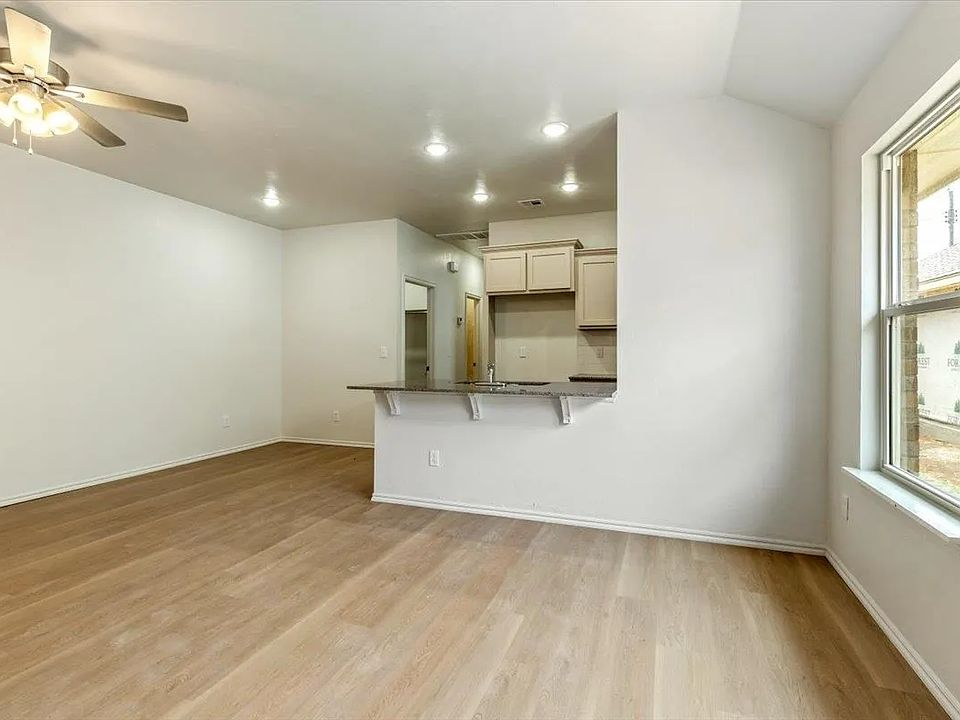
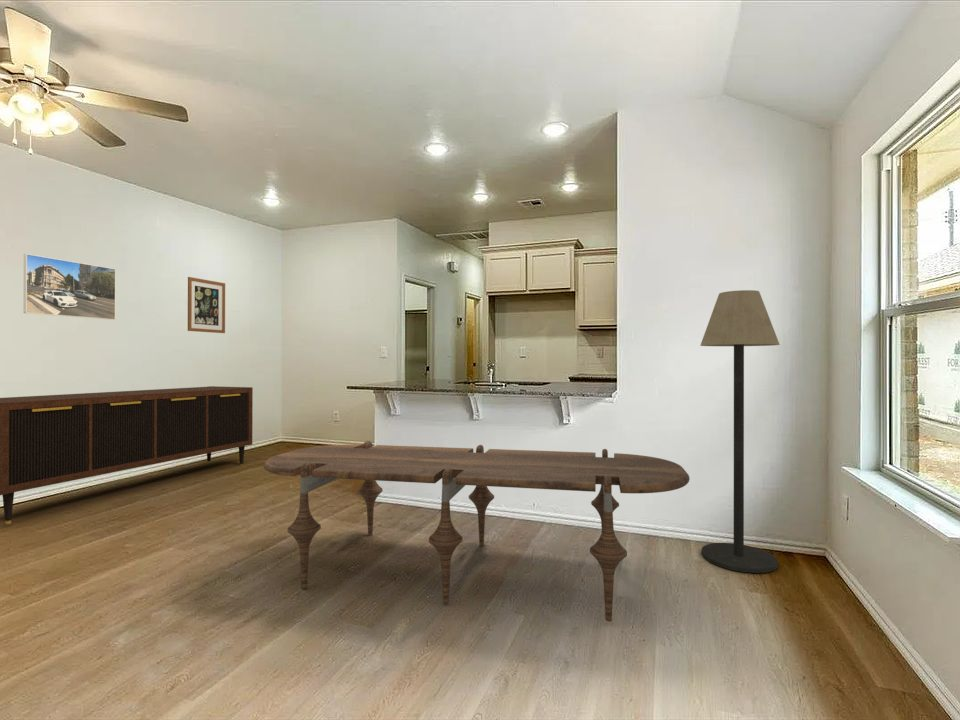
+ floor lamp (738, 425)
+ sideboard (132, 439)
+ dining table (476, 508)
+ wall art (207, 306)
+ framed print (73, 289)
